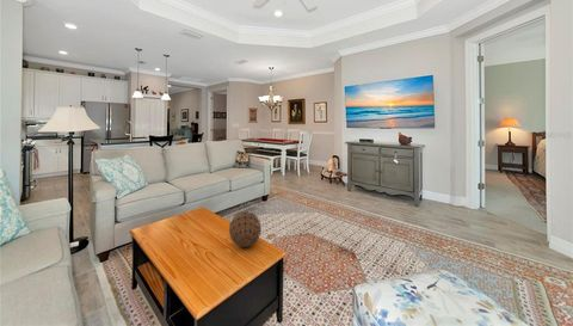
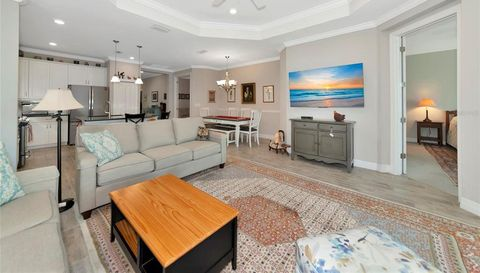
- decorative ball (245, 228)
